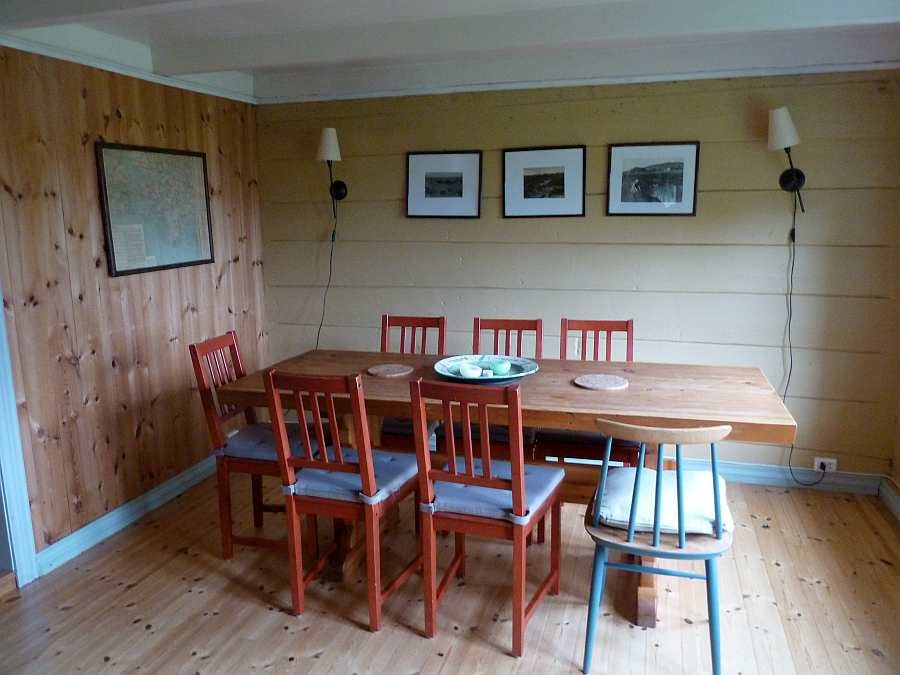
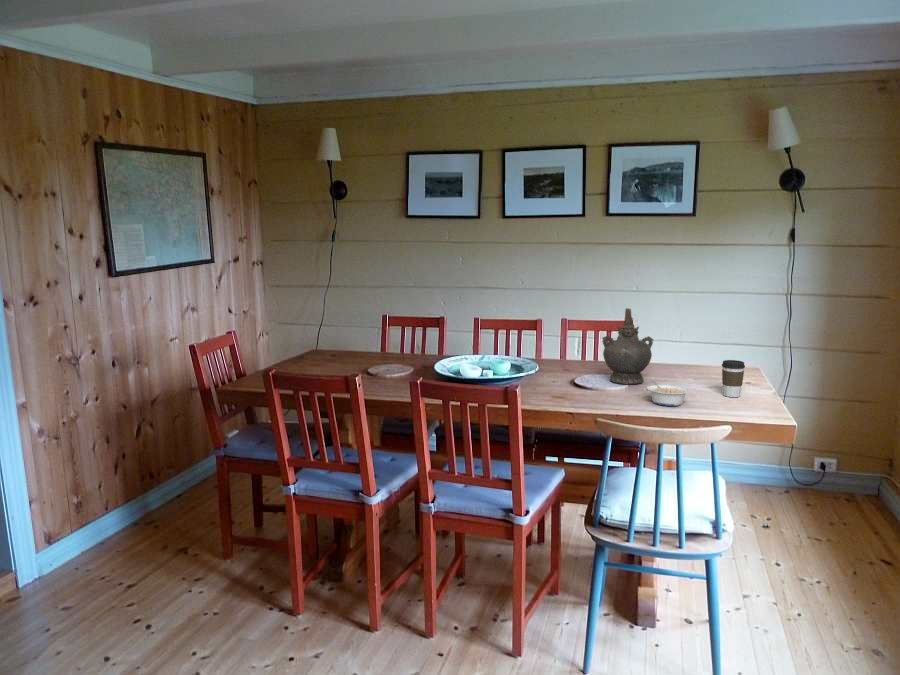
+ ceremonial vessel (627, 344)
+ coffee cup (732, 378)
+ legume (665, 394)
